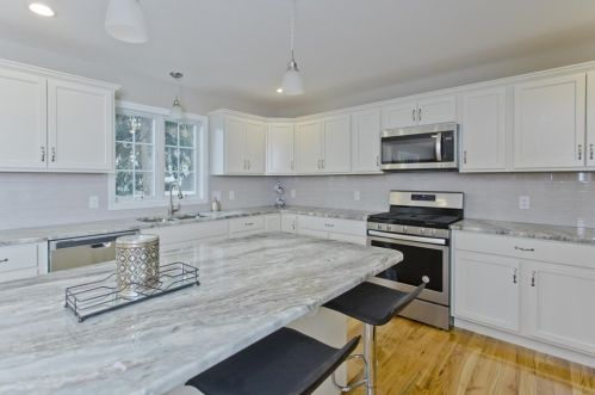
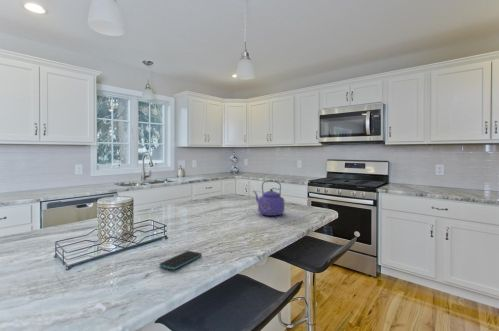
+ smartphone (181, 259)
+ kettle (267, 196)
